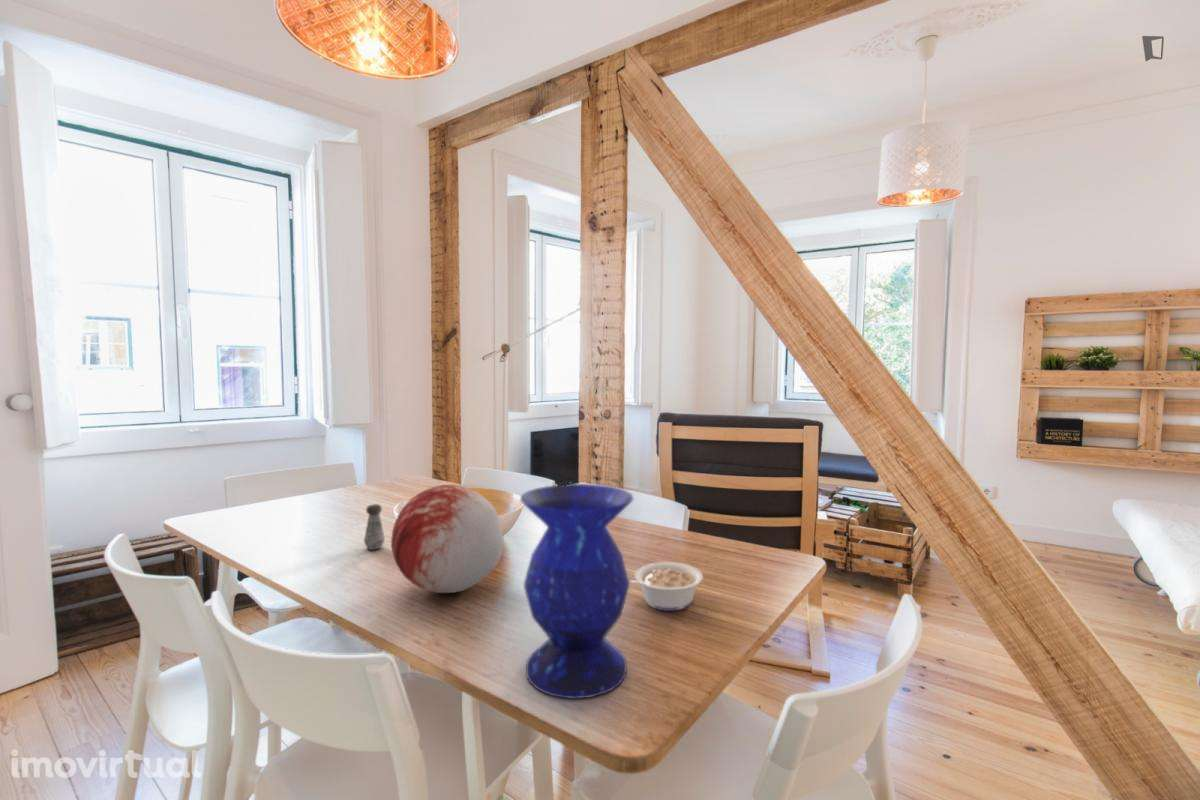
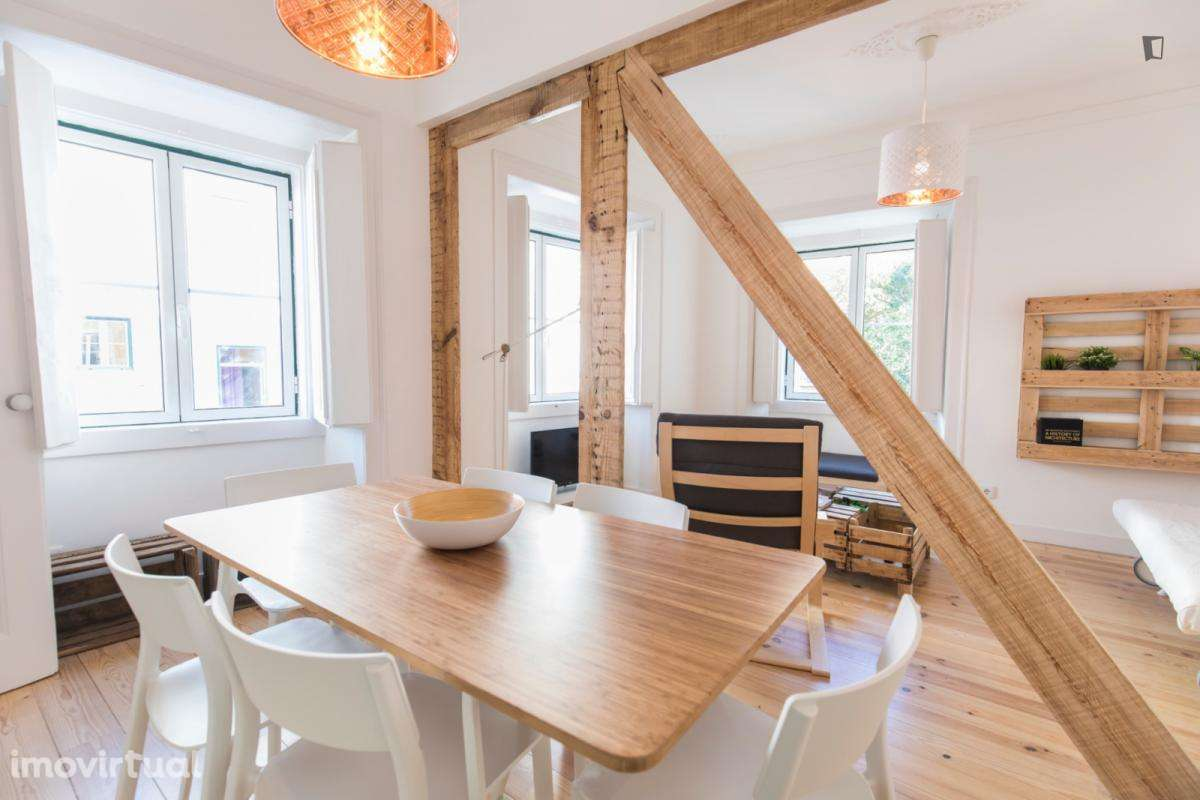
- salt shaker (374, 526)
- legume (667, 585)
- vase (576, 583)
- decorative orb (449, 537)
